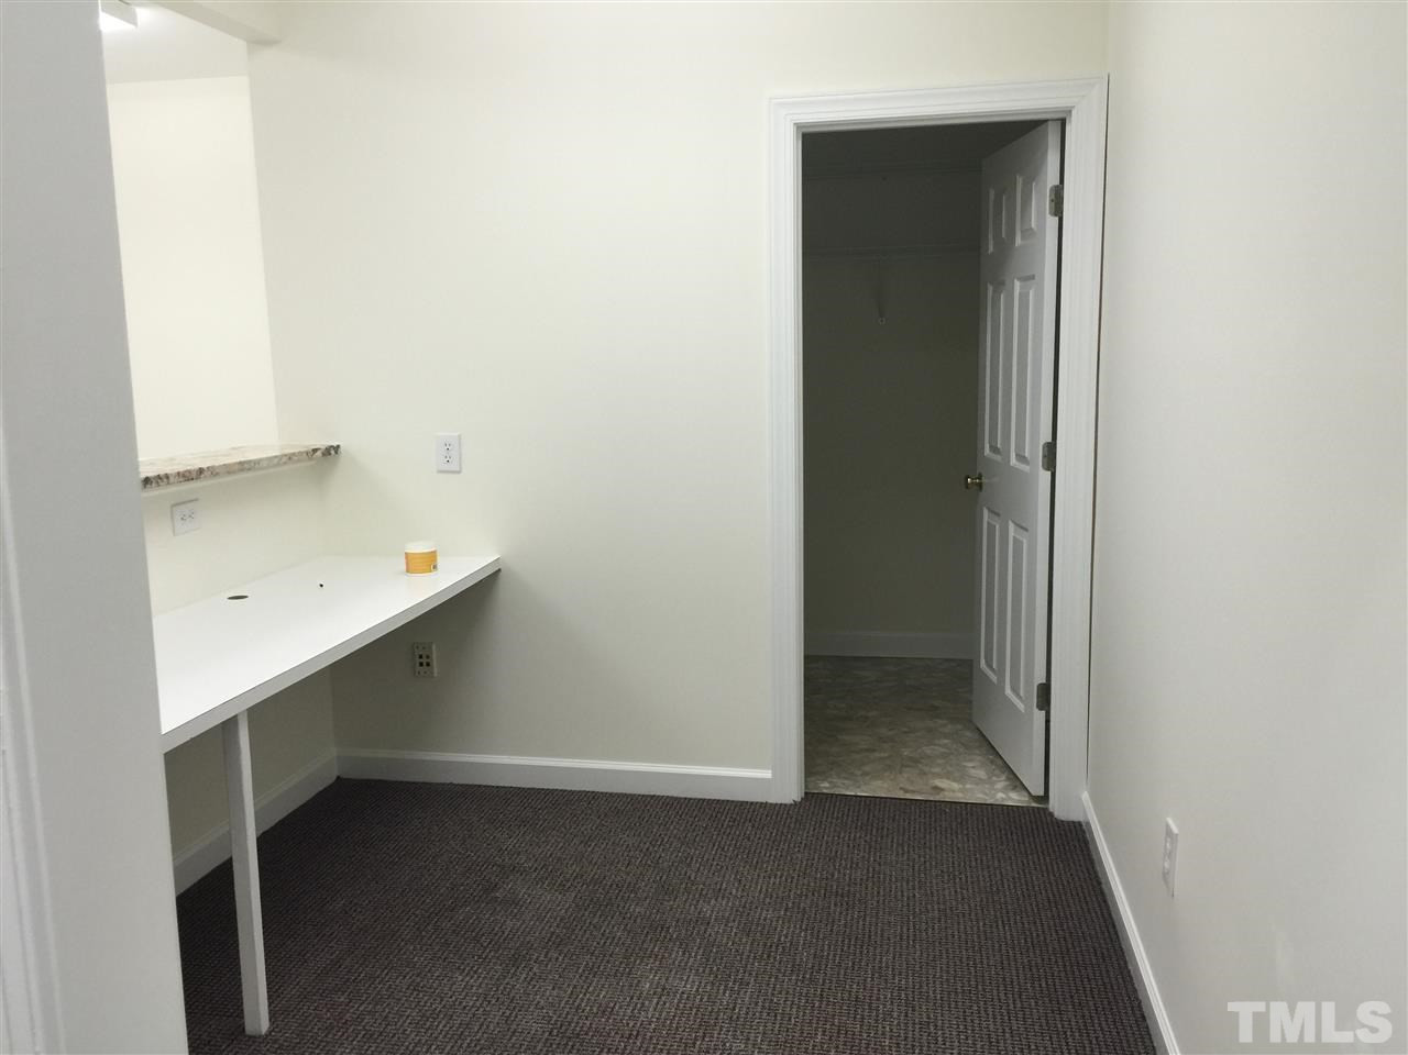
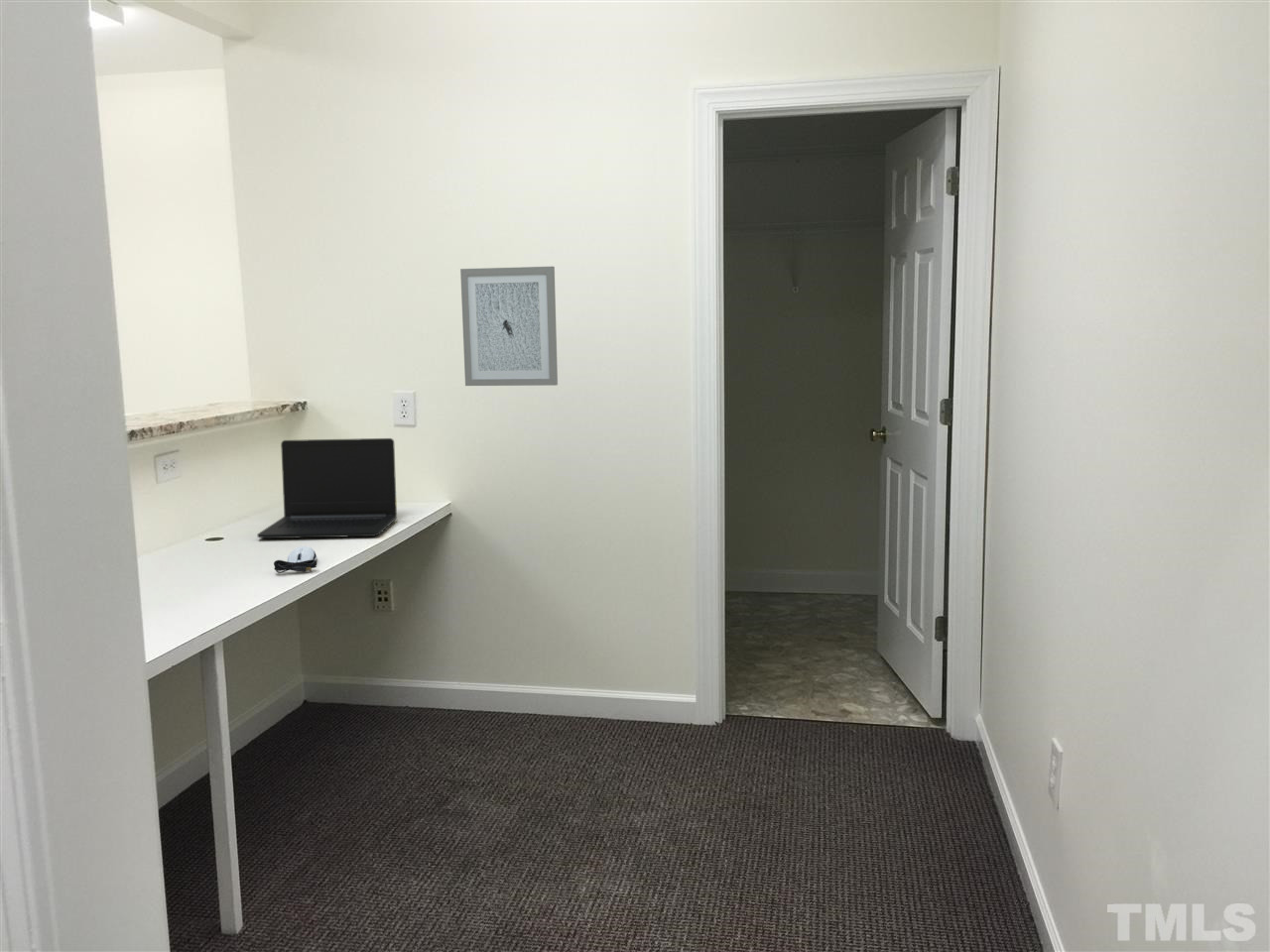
+ laptop (327, 487)
+ computer mouse (299, 557)
+ wall art (509, 326)
